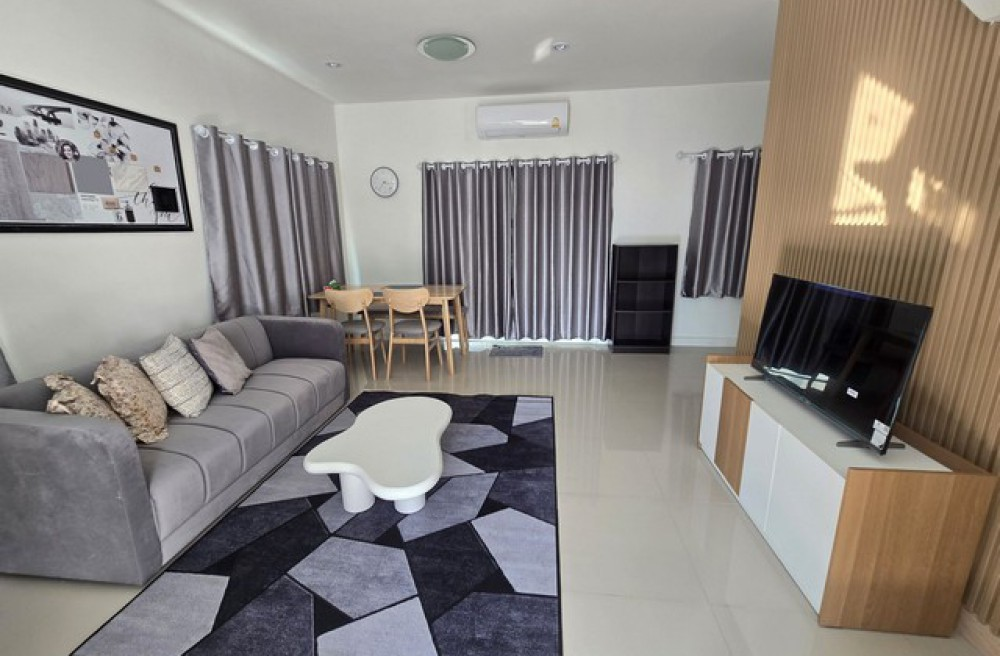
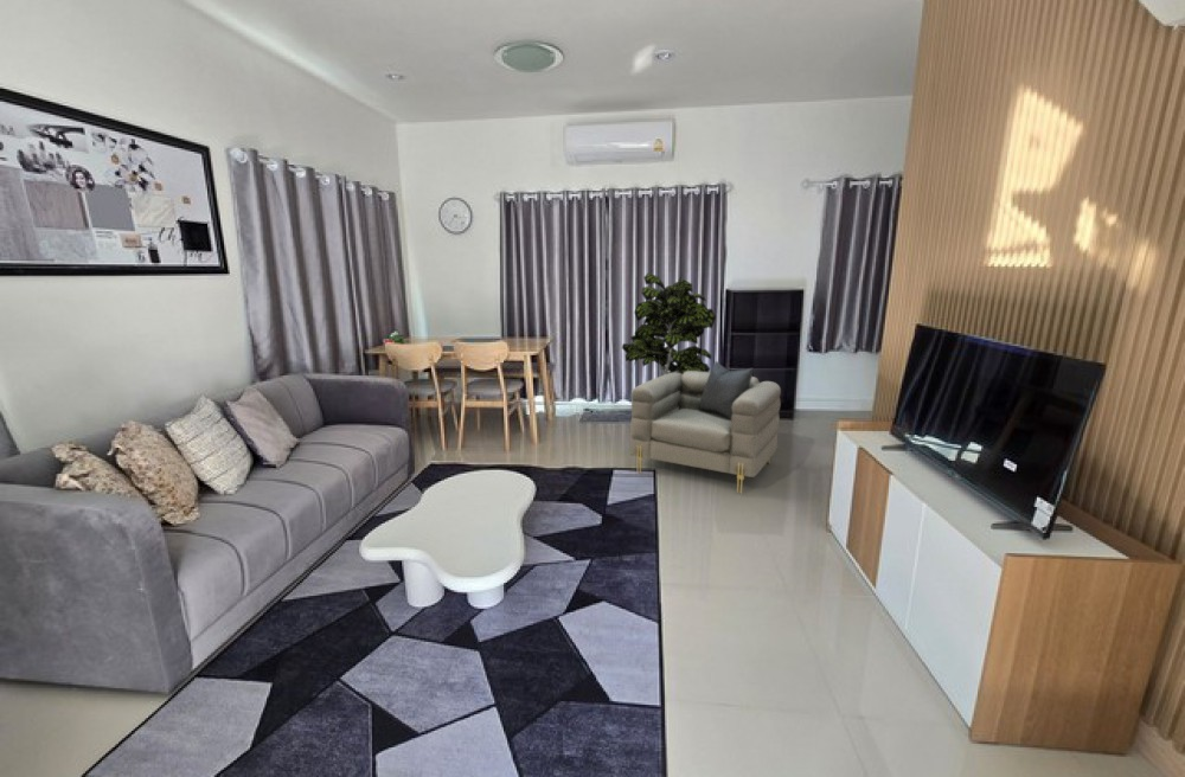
+ armchair (705, 417)
+ indoor plant (667, 348)
